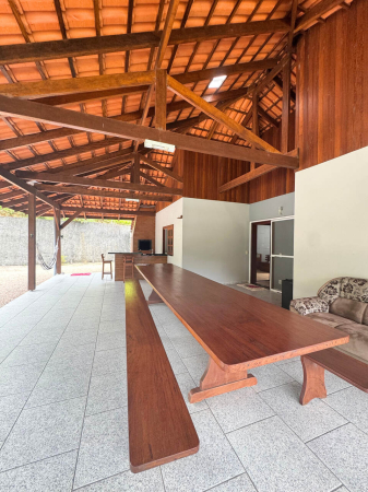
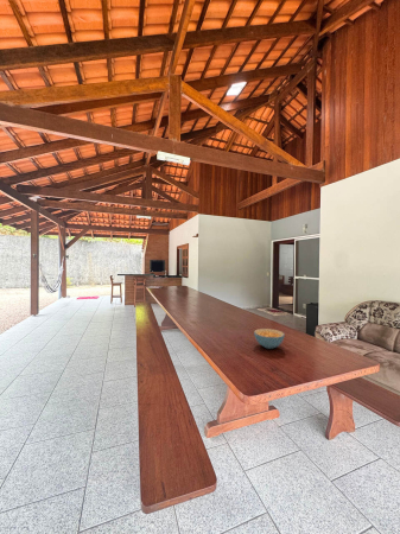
+ cereal bowl (268, 339)
